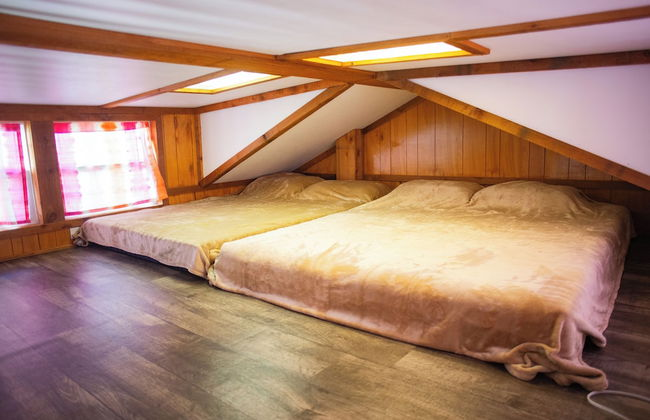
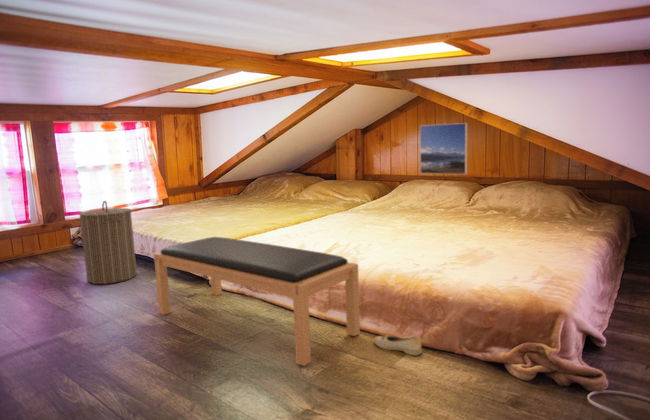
+ shoe (397, 340)
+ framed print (442, 149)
+ laundry hamper (108, 239)
+ bench (249, 286)
